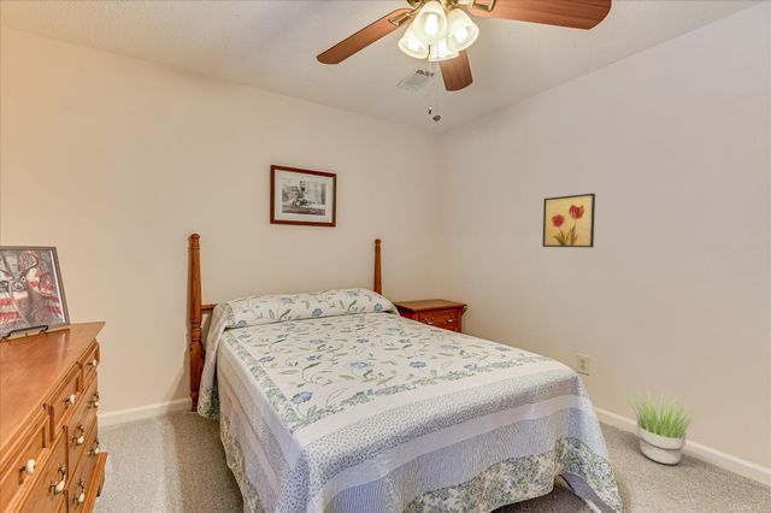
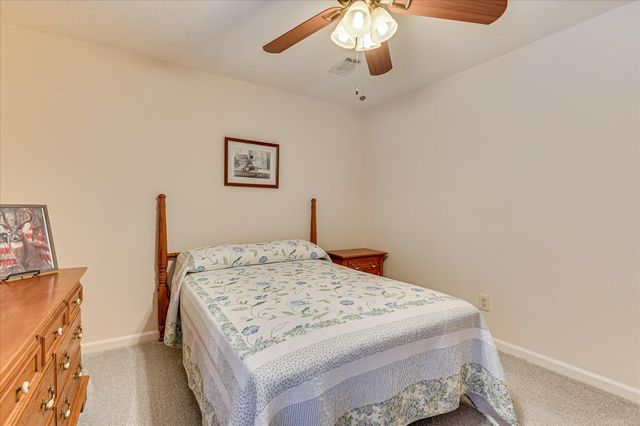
- potted plant (659, 429)
- wall art (567, 222)
